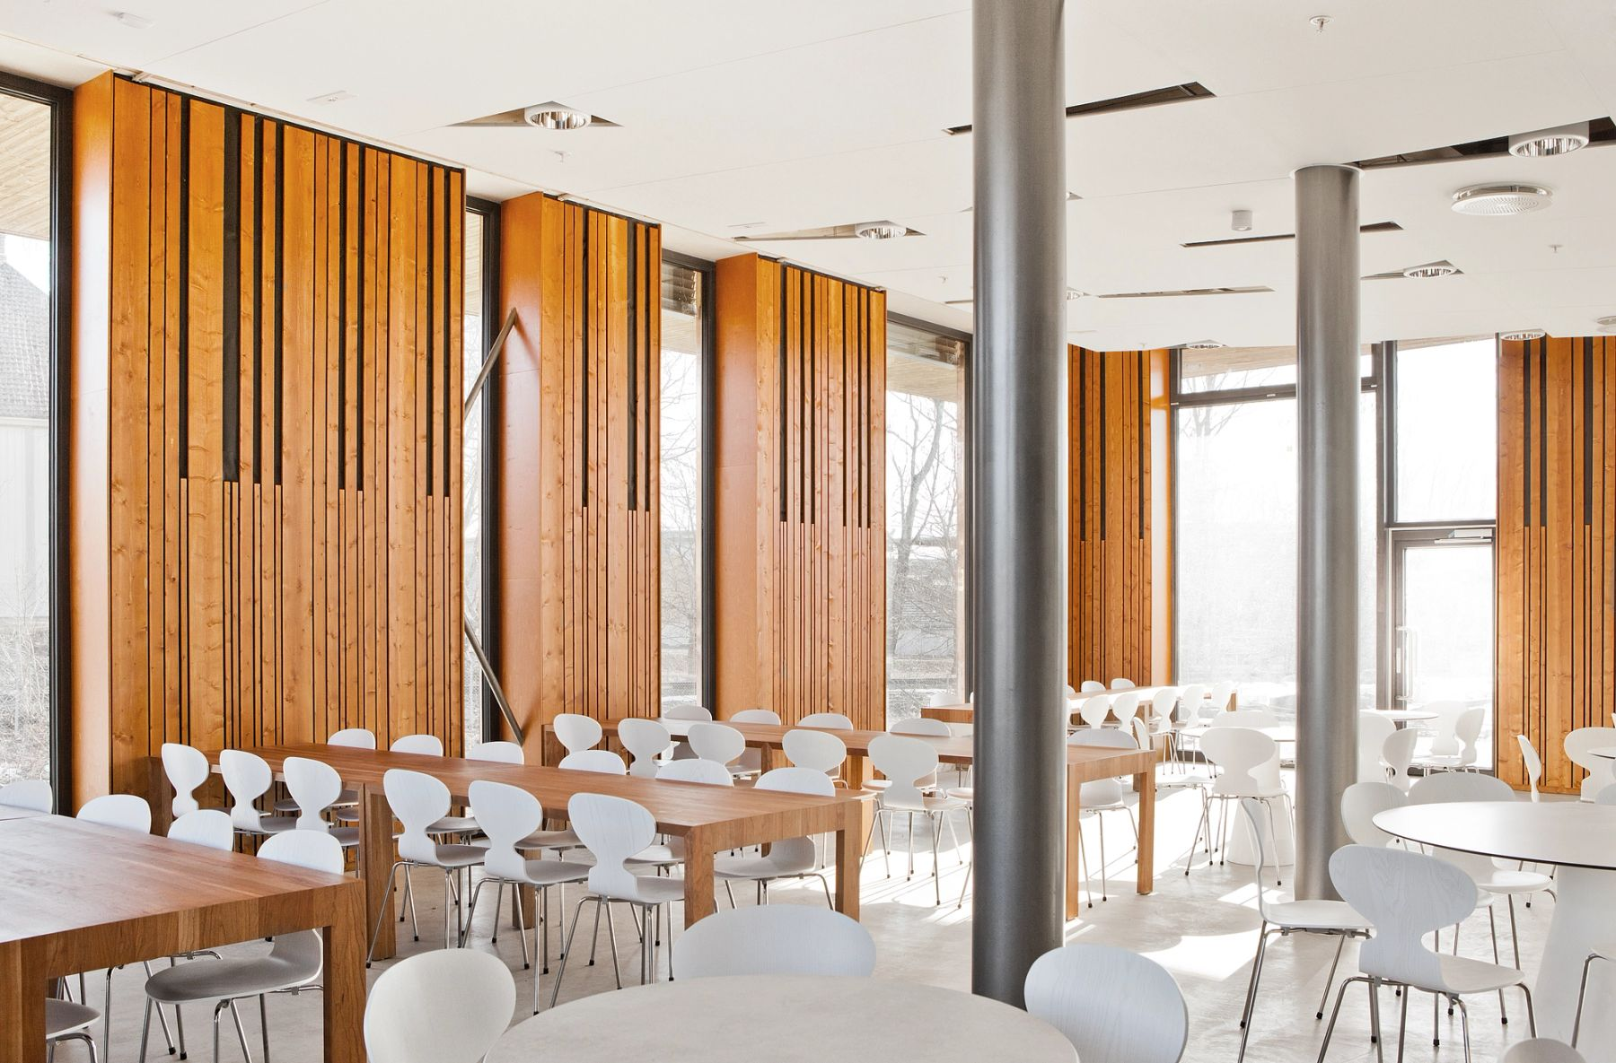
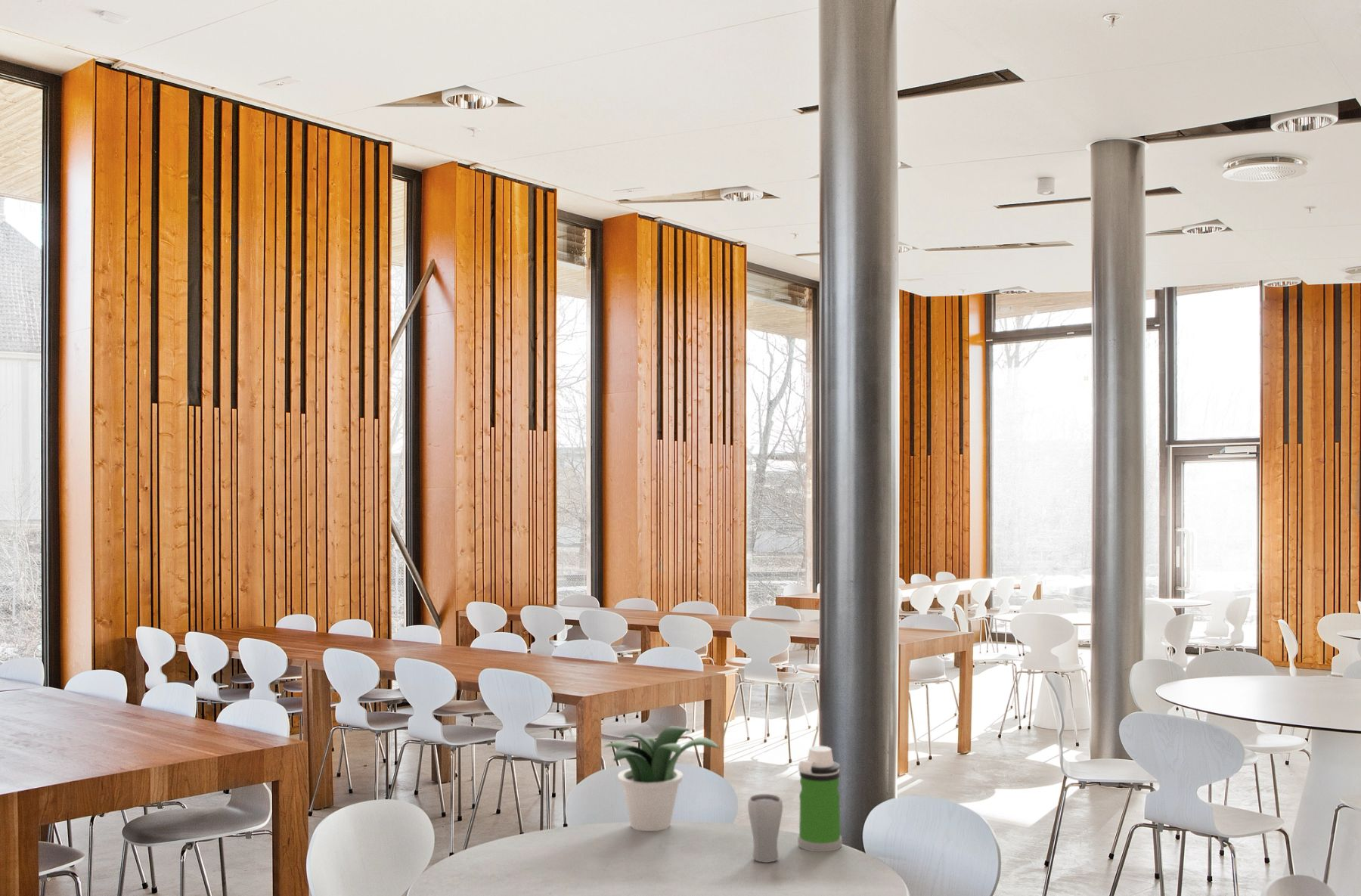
+ water bottle (820, 797)
+ drinking glass (765, 829)
+ potted plant (660, 780)
